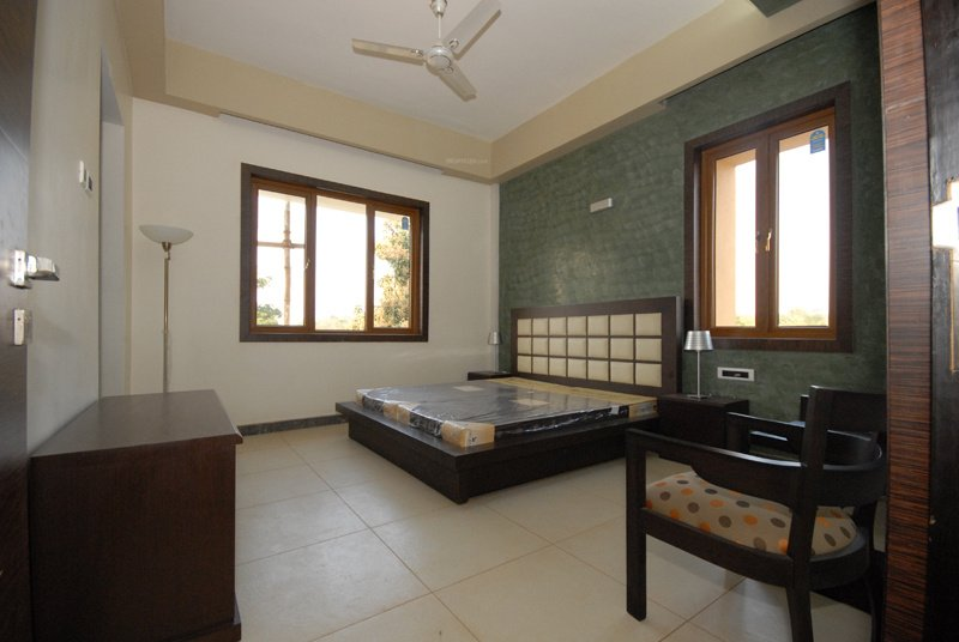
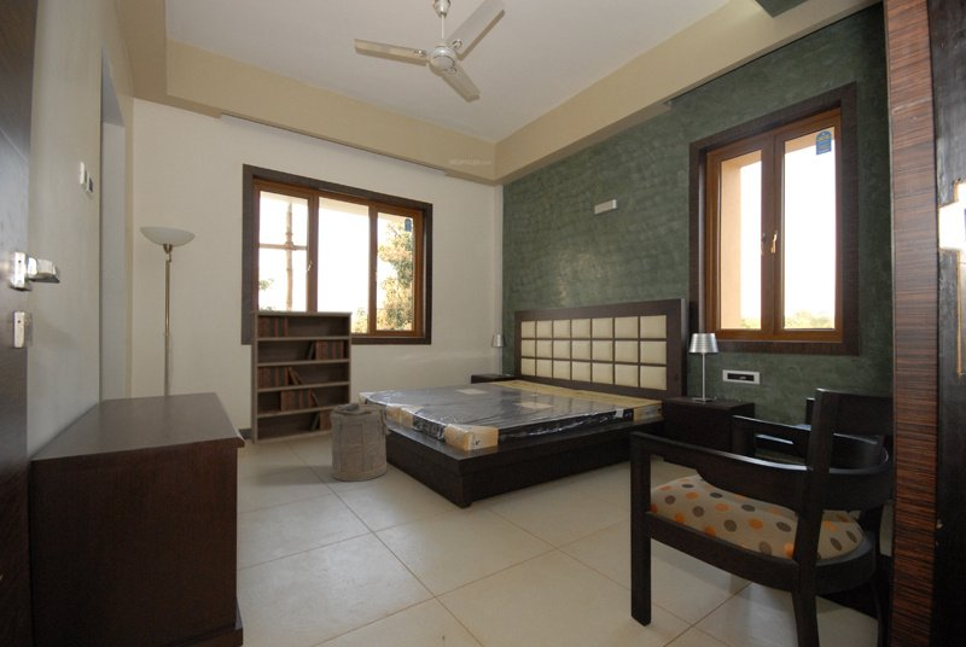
+ laundry hamper (359, 437)
+ bookshelf (303, 373)
